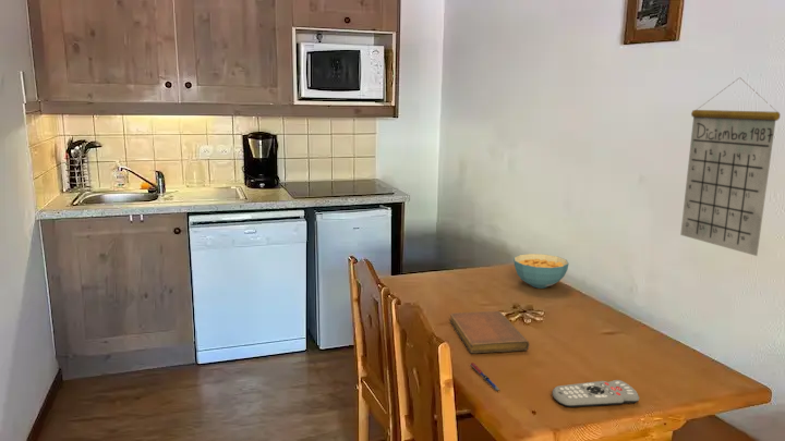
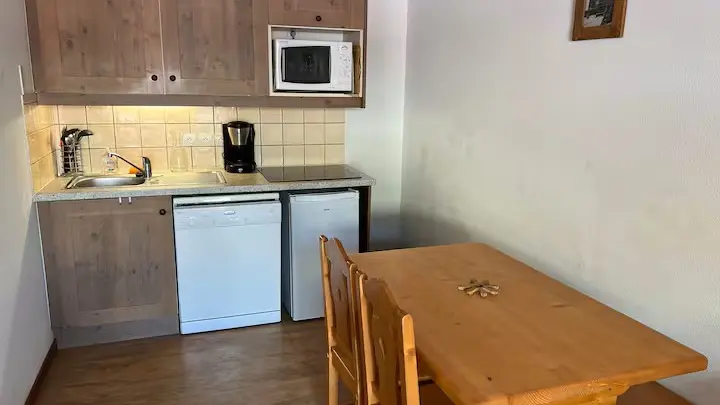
- calendar (726, 163)
- remote control (593, 394)
- notebook (486, 330)
- pen (484, 376)
- cereal bowl (540, 272)
